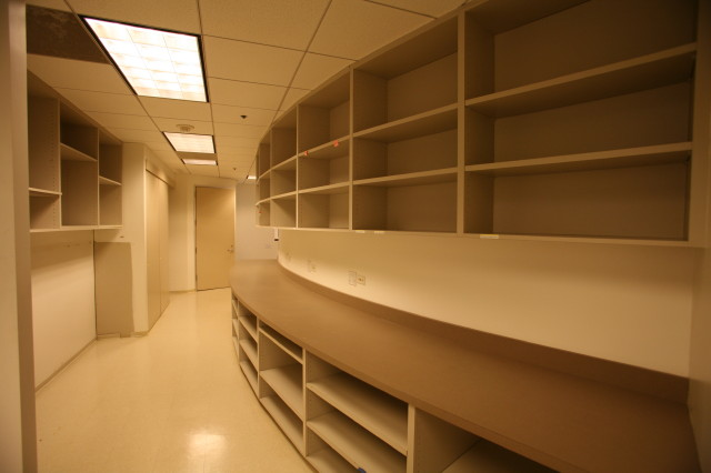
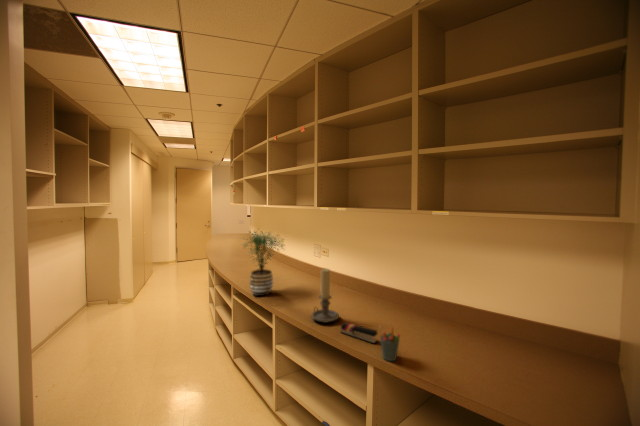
+ potted plant (263, 261)
+ candle holder (323, 293)
+ pen holder (389, 342)
+ stapler (358, 331)
